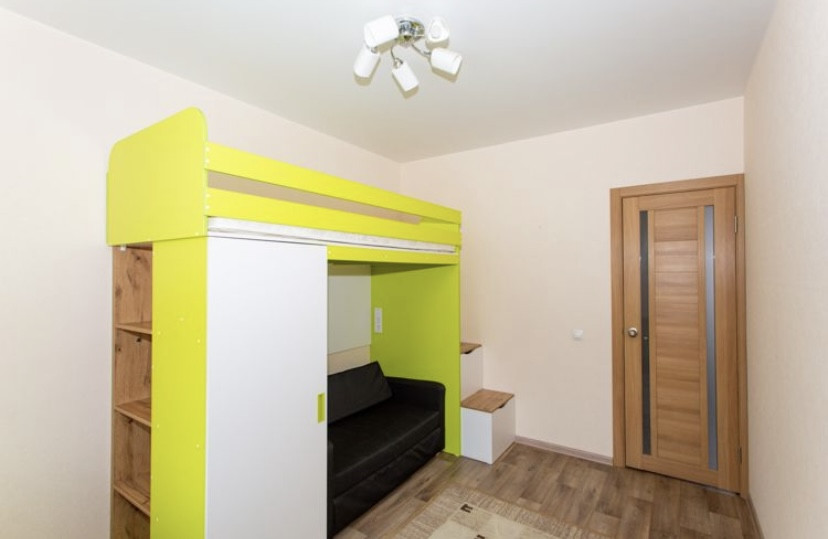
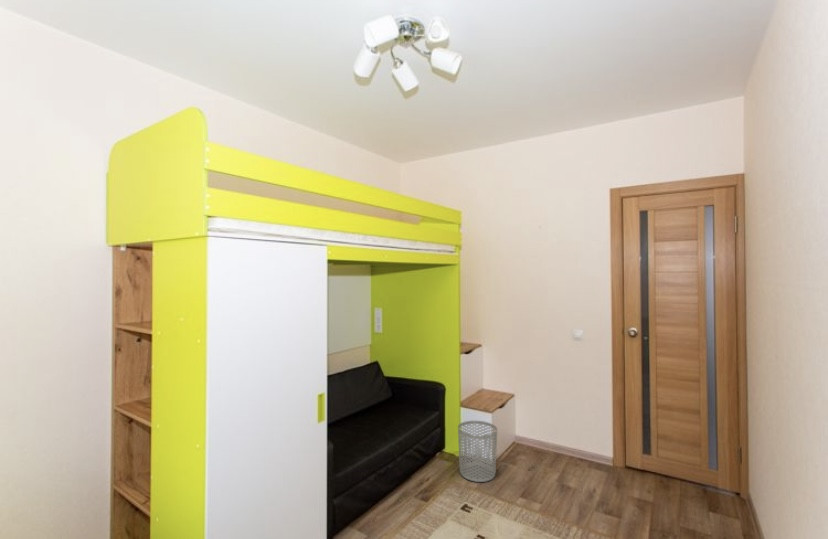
+ waste bin (477, 450)
